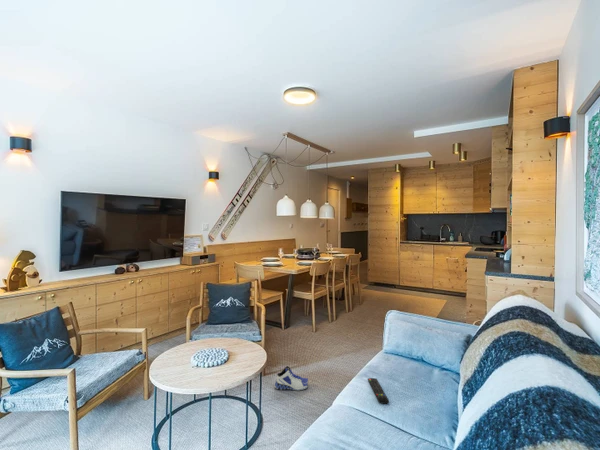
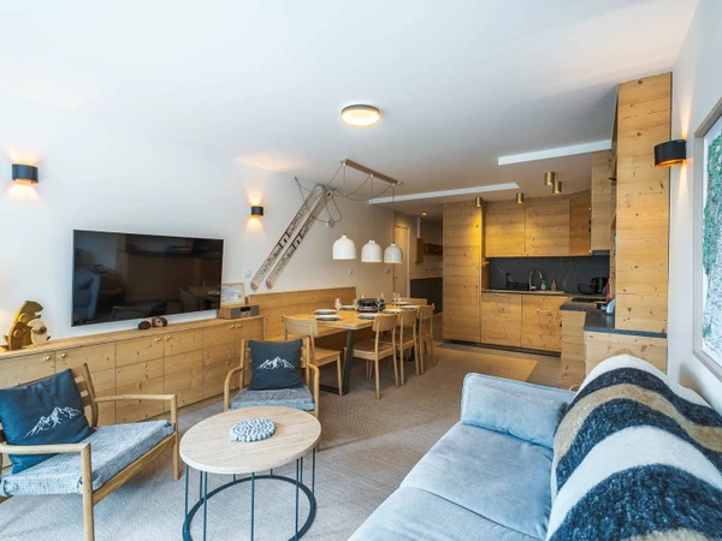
- sneaker (291, 377)
- remote control (377, 390)
